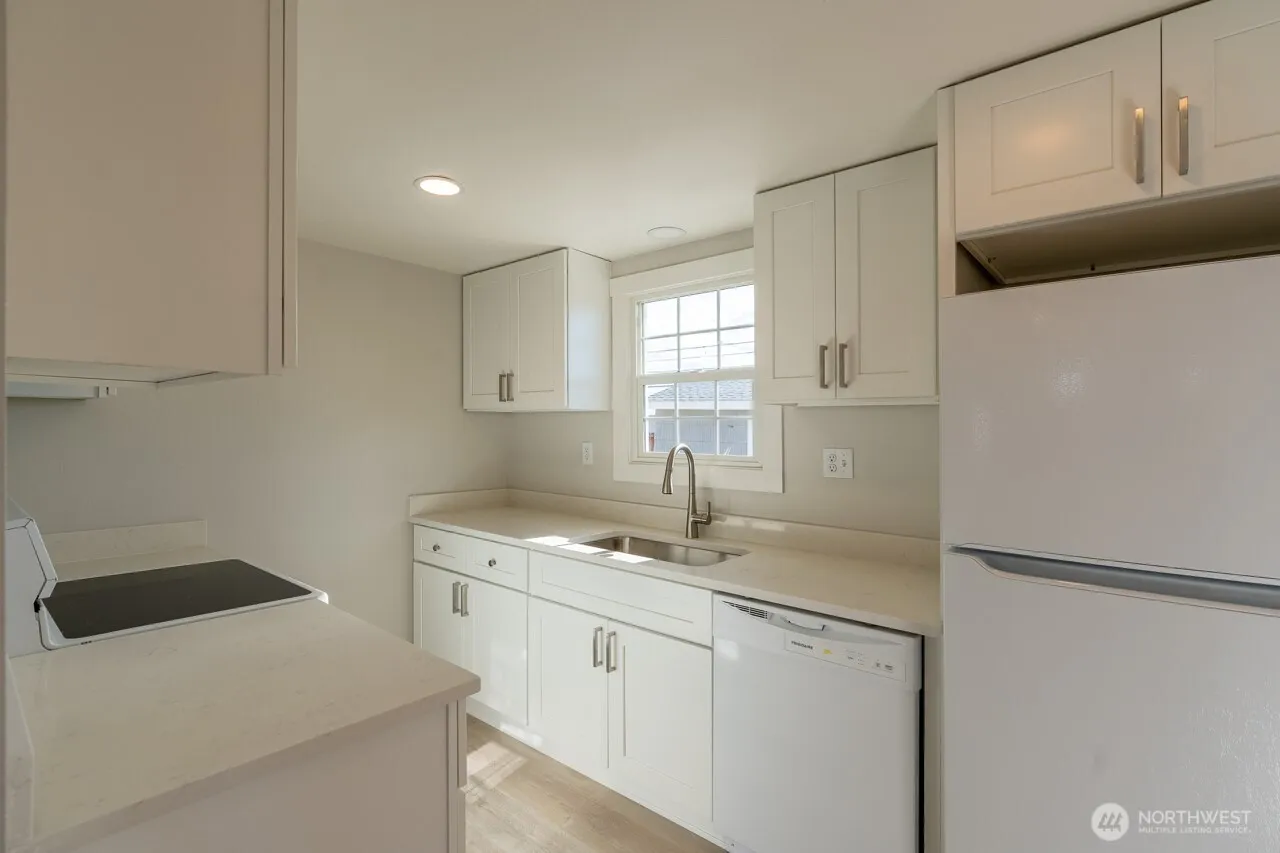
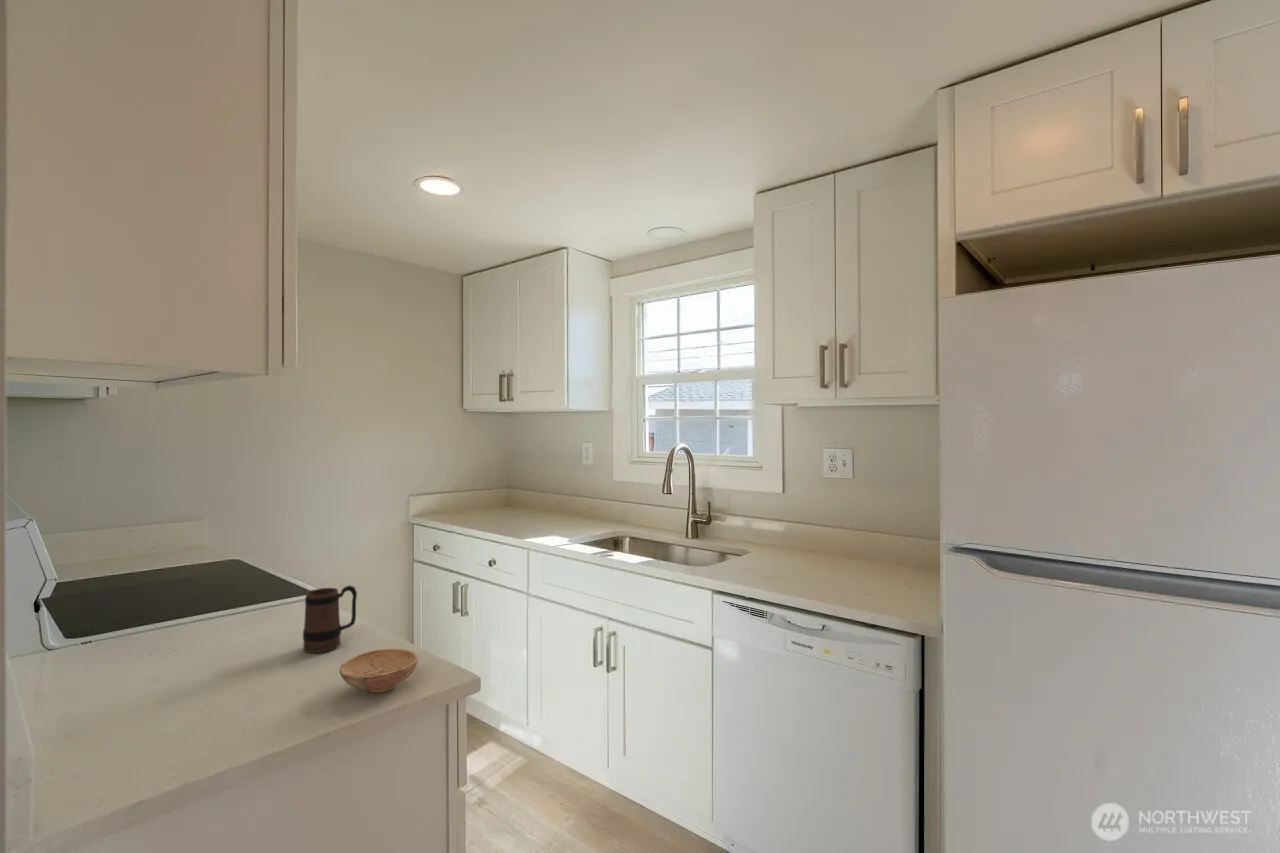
+ bowl (379, 673)
+ mug (330, 617)
